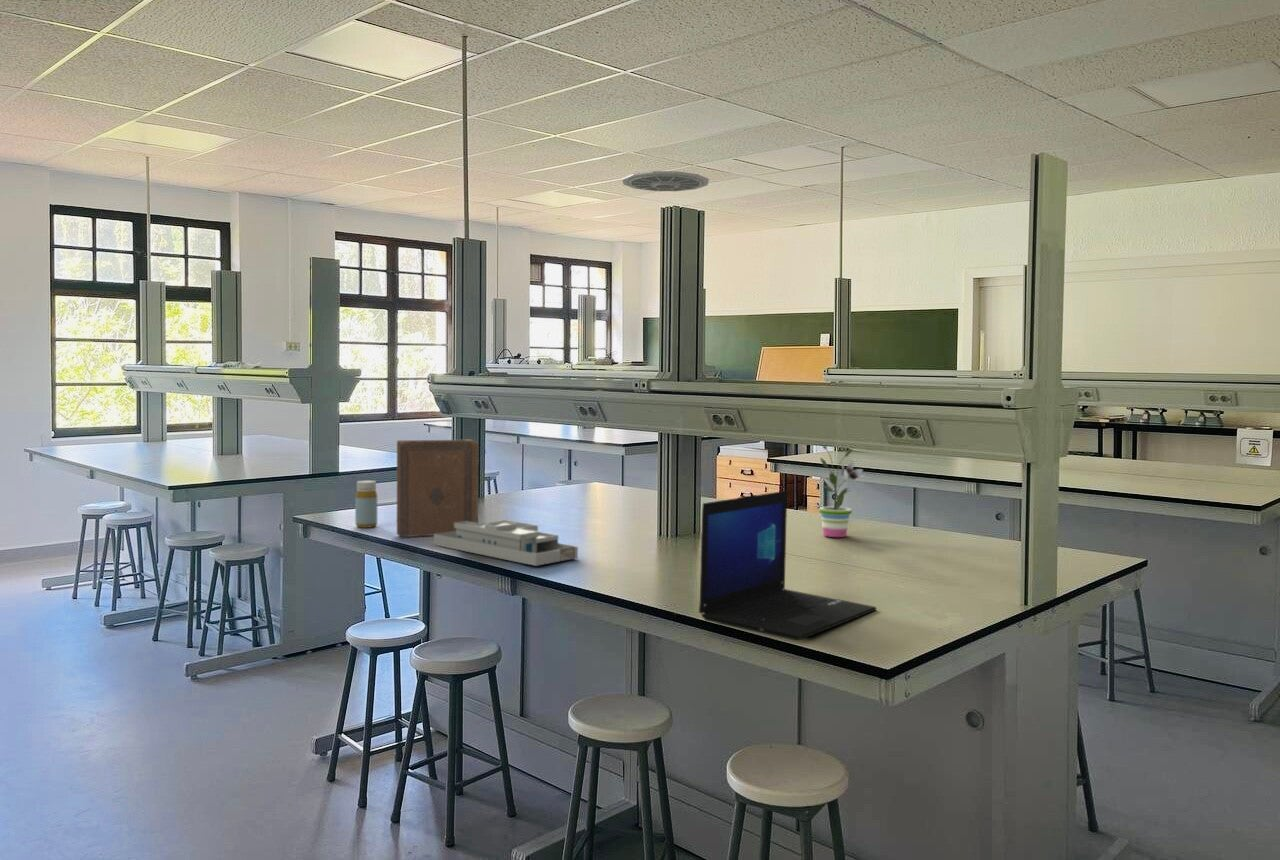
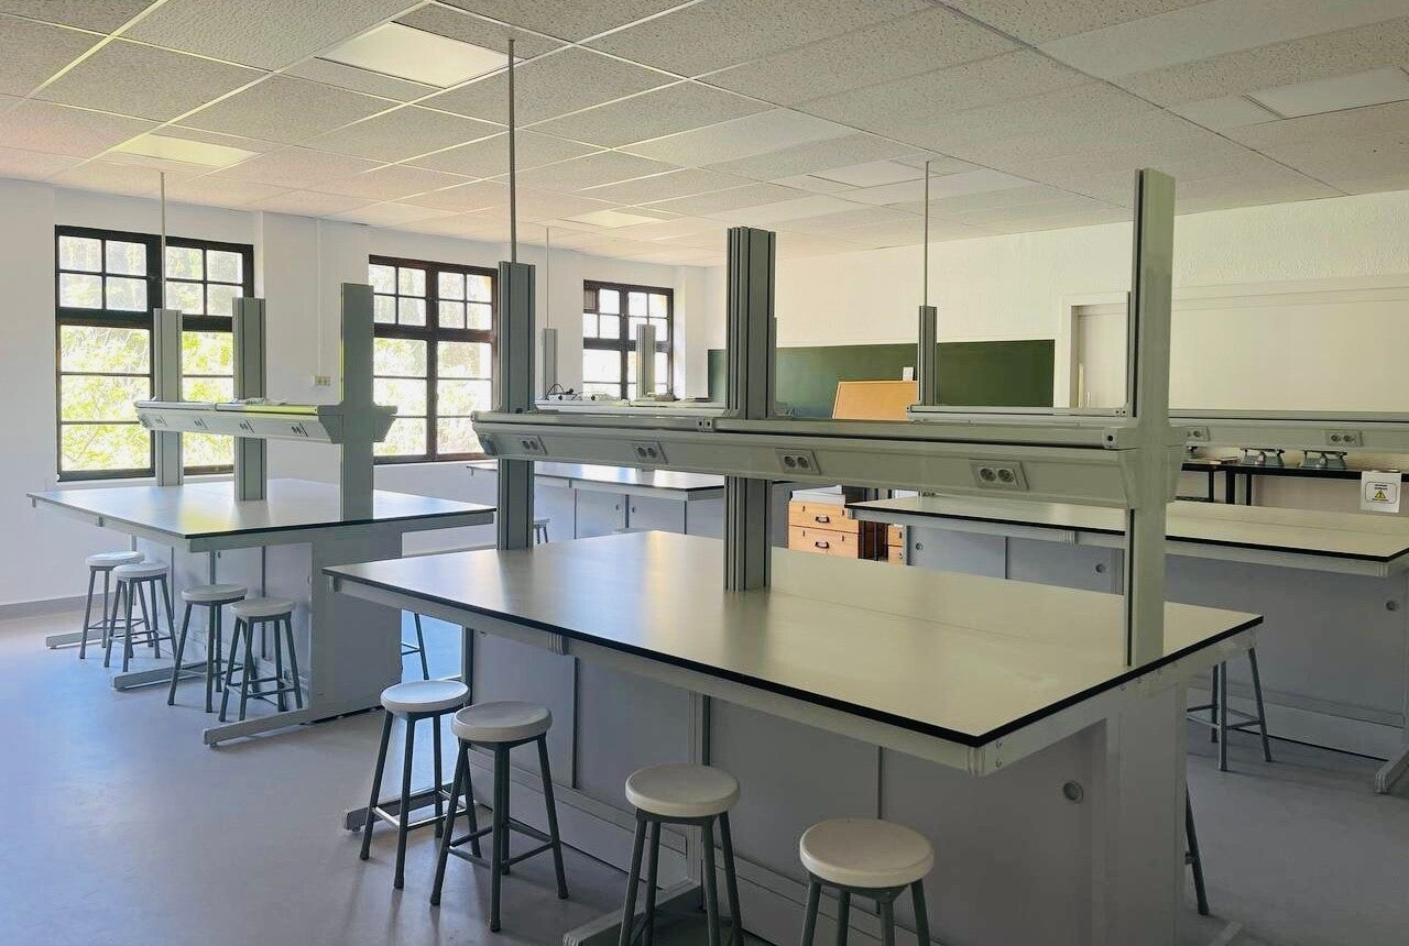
- potted plant (841, 485)
- desk organizer (503, 536)
- laptop (785, 557)
- book (438, 487)
- bottle (366, 503)
- ceiling vent (665, 183)
